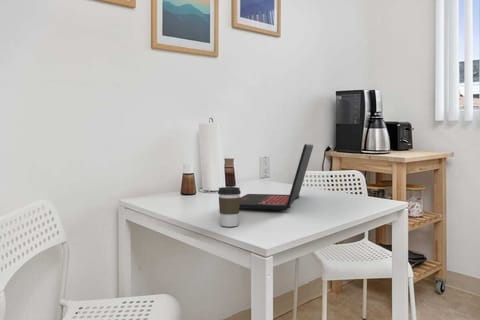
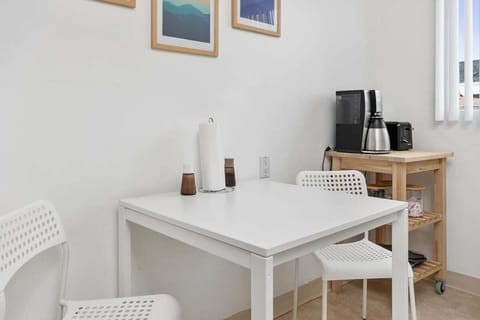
- coffee cup (229, 206)
- laptop (273, 194)
